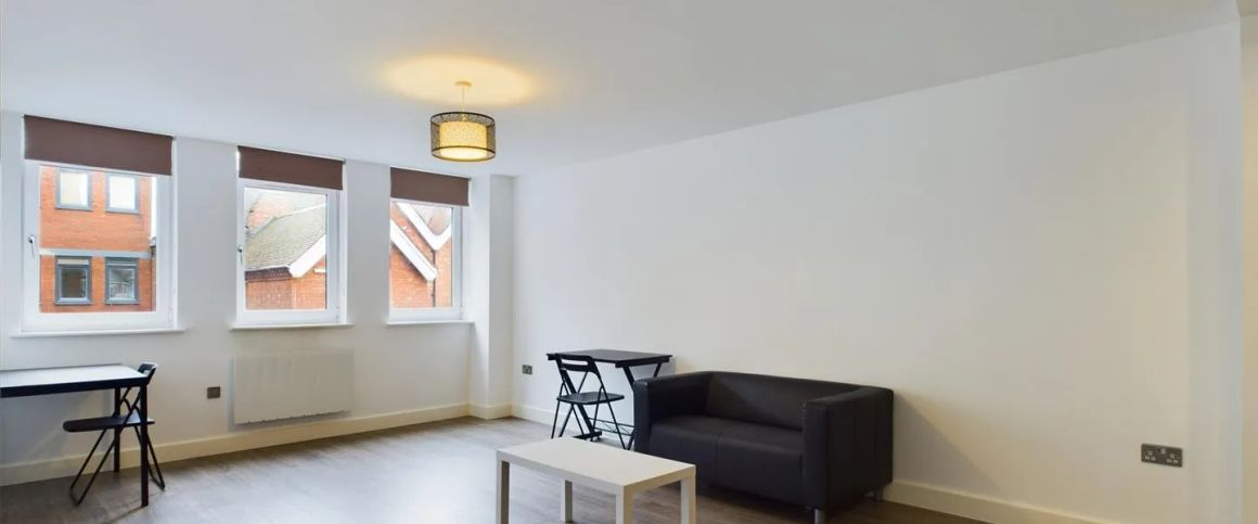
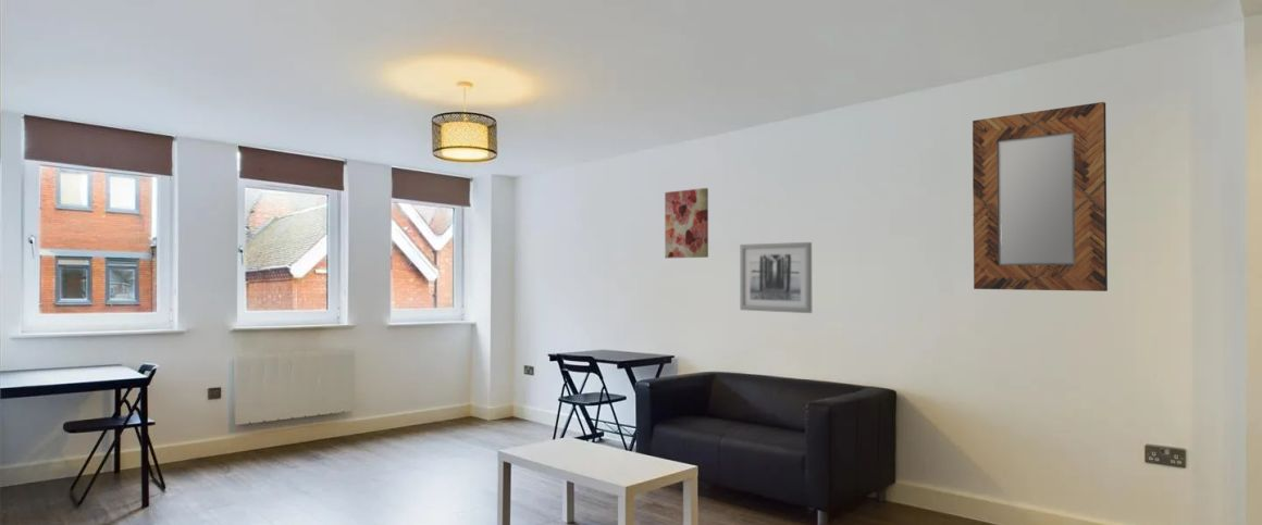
+ home mirror (1036, 200)
+ wall art (685, 224)
+ wall art (774, 277)
